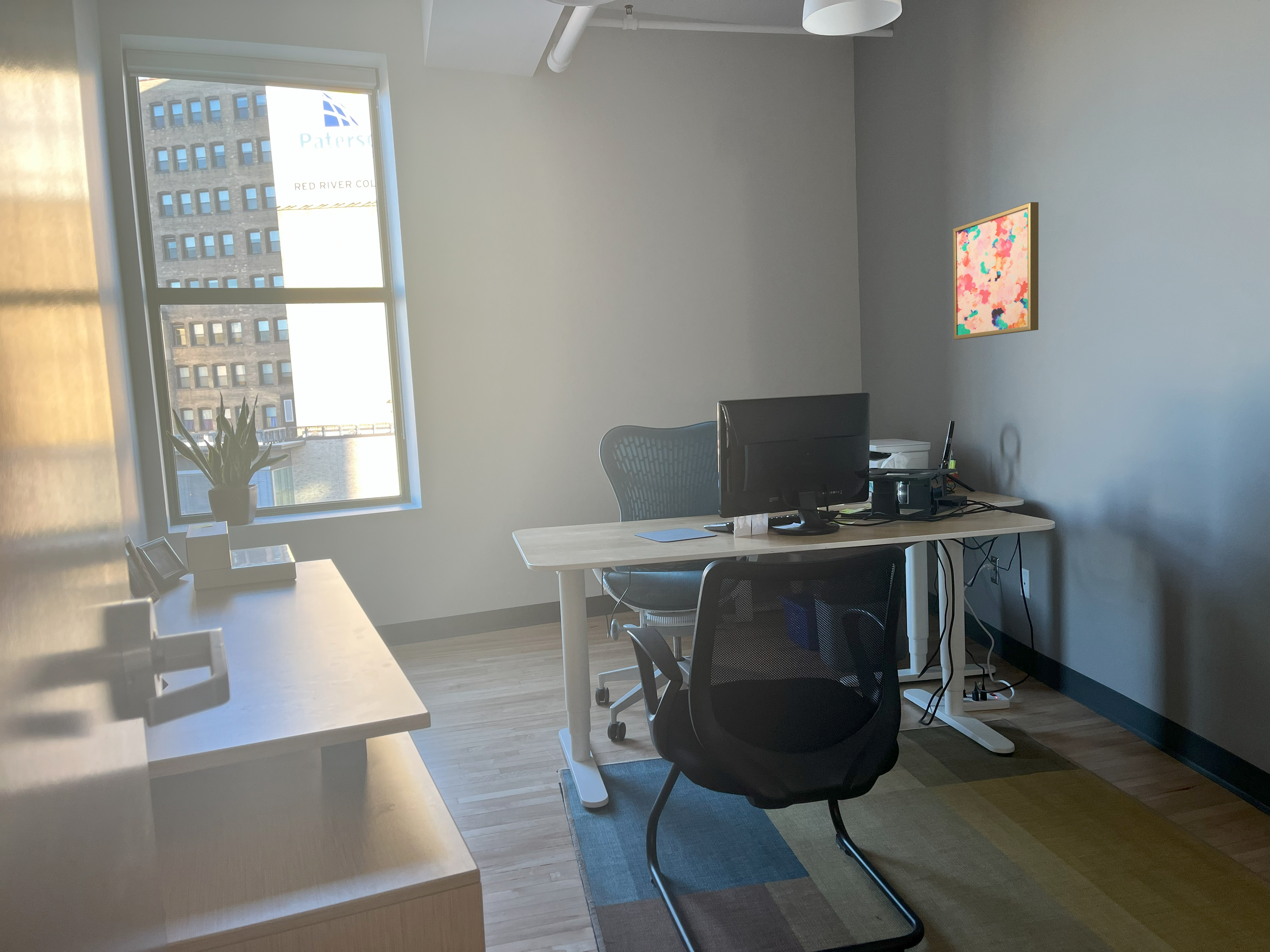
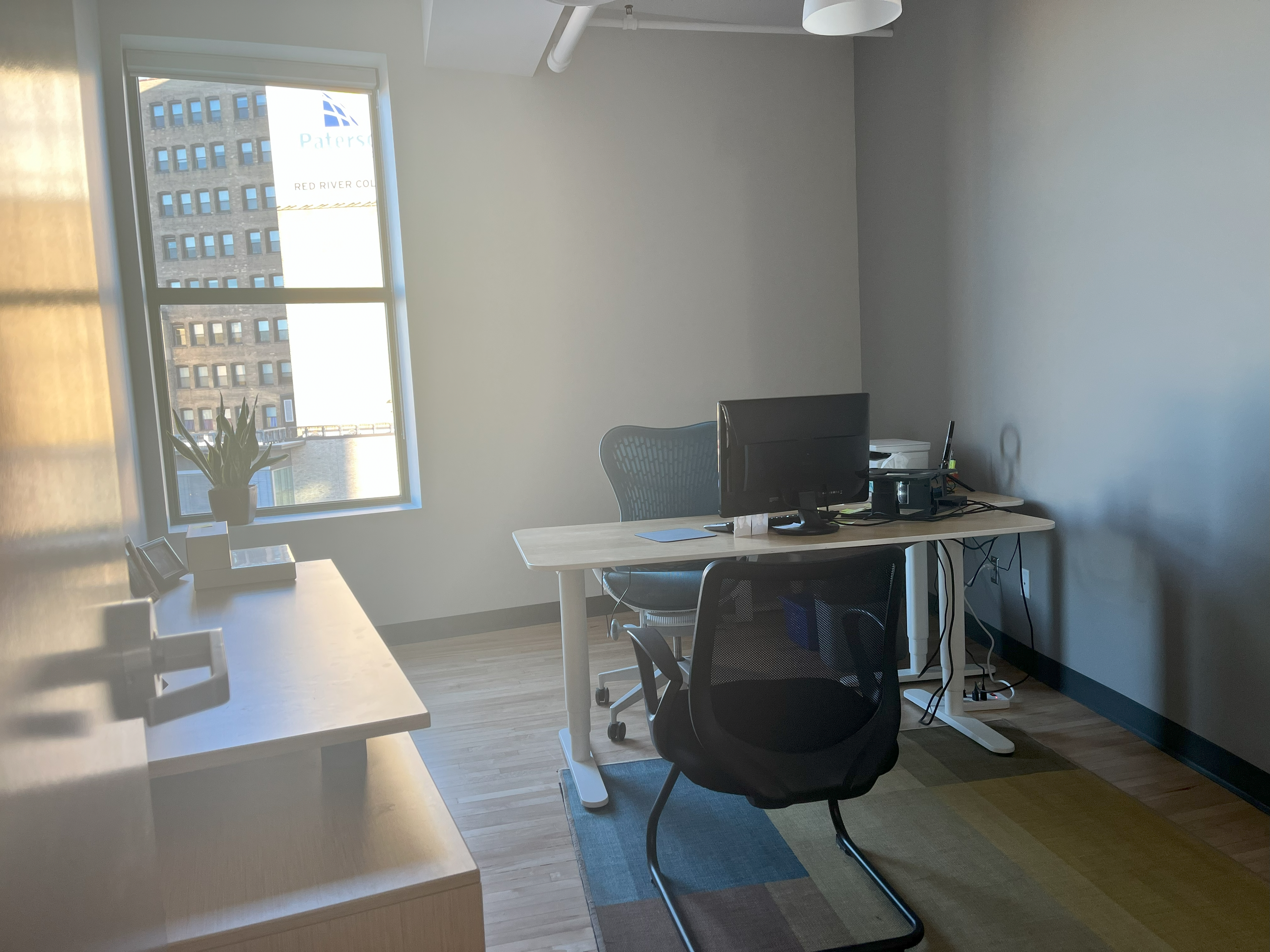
- wall art (993, 276)
